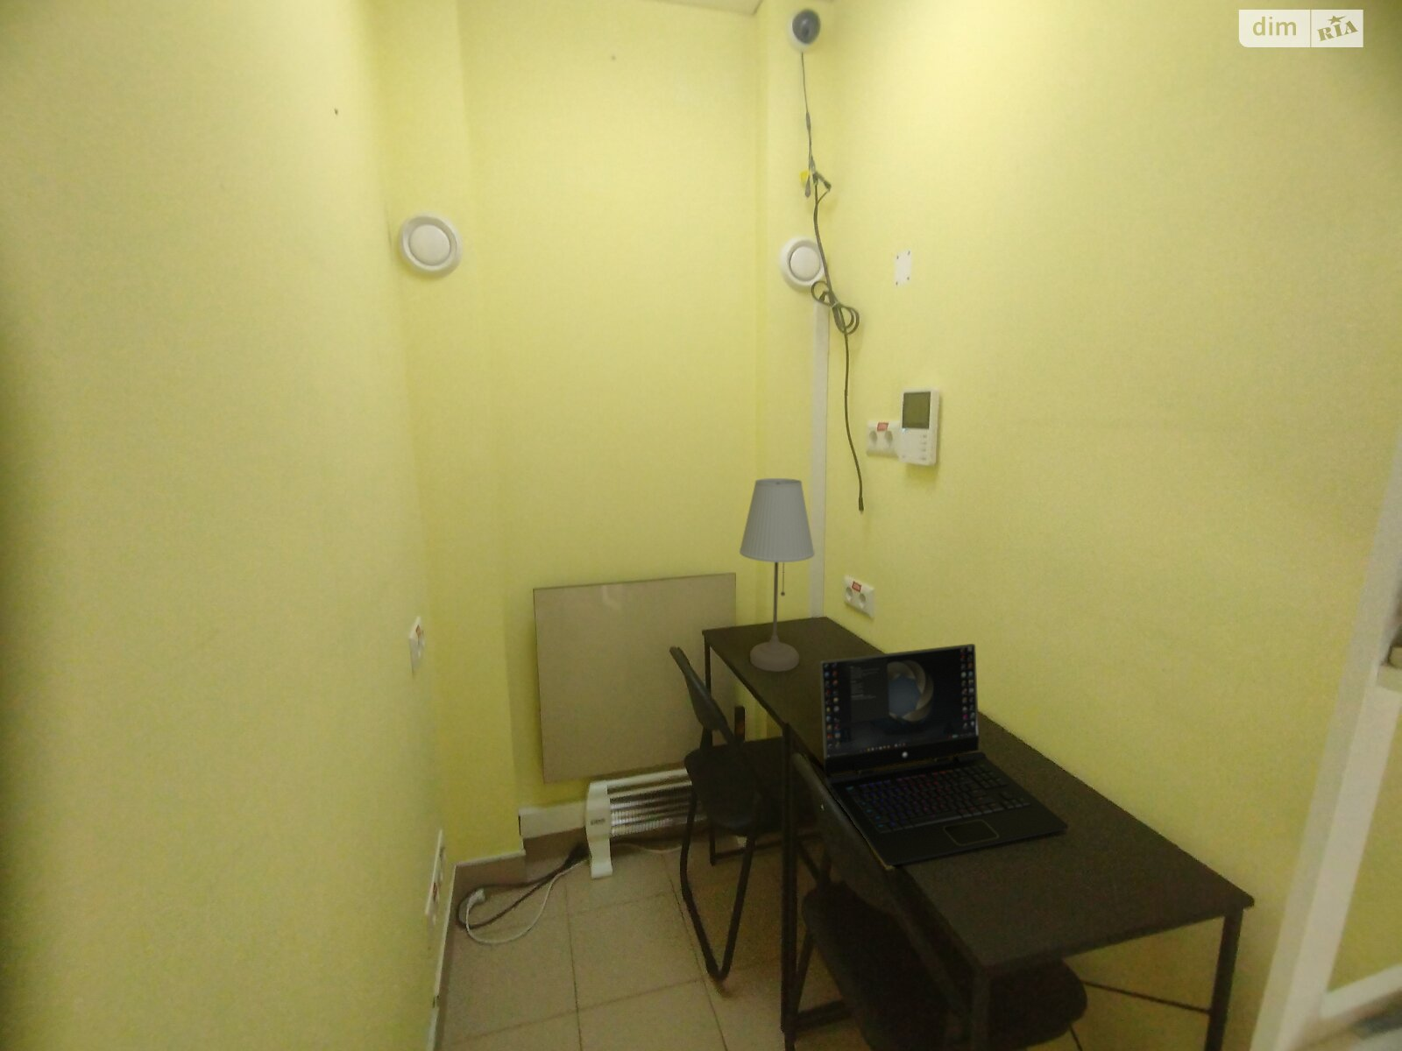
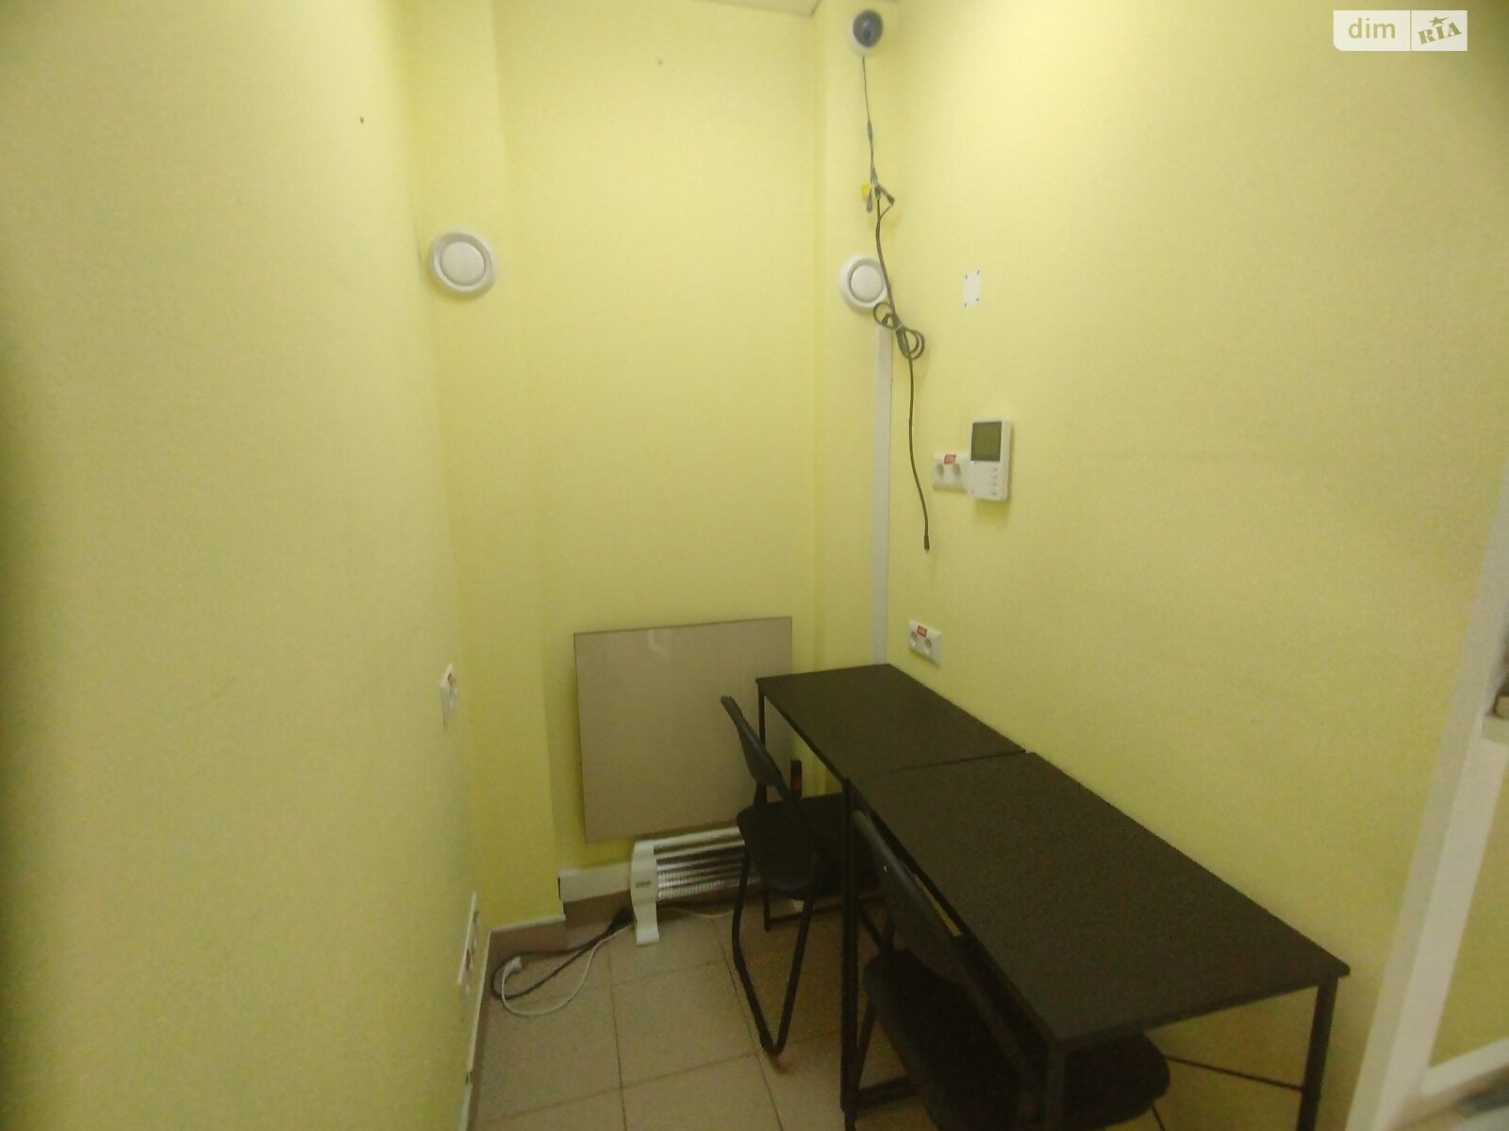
- desk lamp (775, 574)
- laptop (936, 742)
